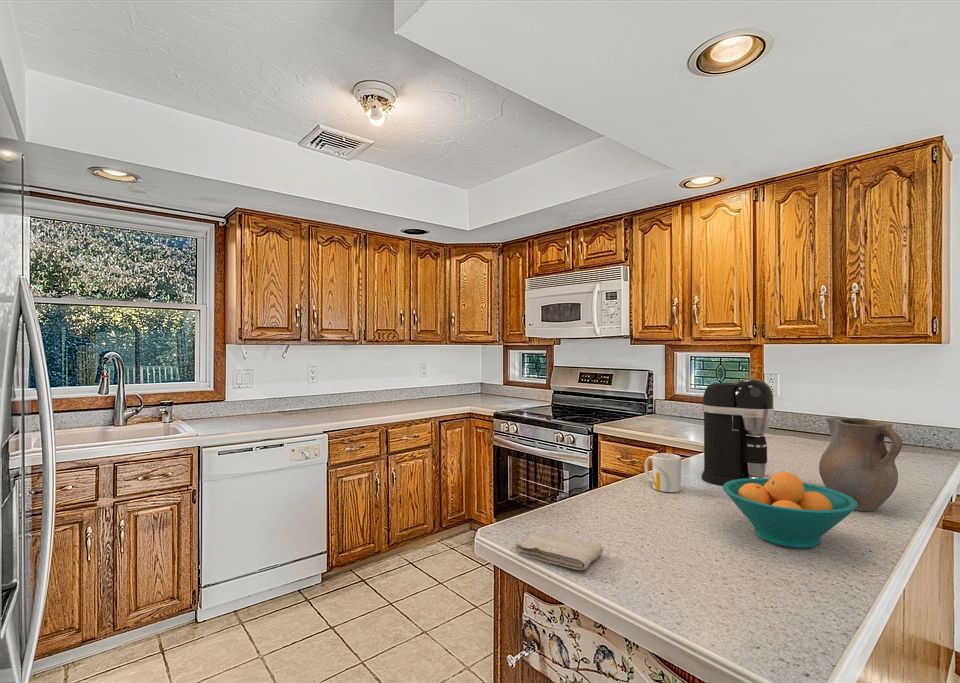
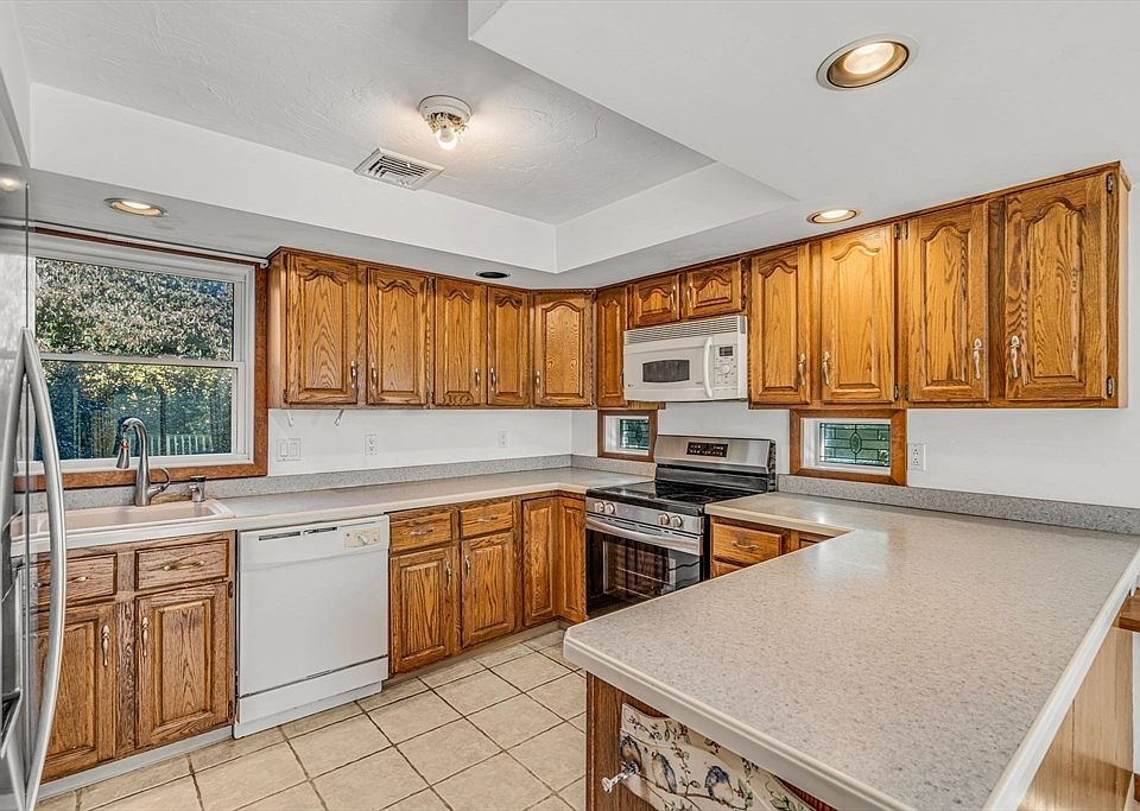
- ceramic pitcher (859, 463)
- mug (661, 471)
- fruit bowl (786, 505)
- coffee maker (737, 430)
- washcloth (558, 547)
